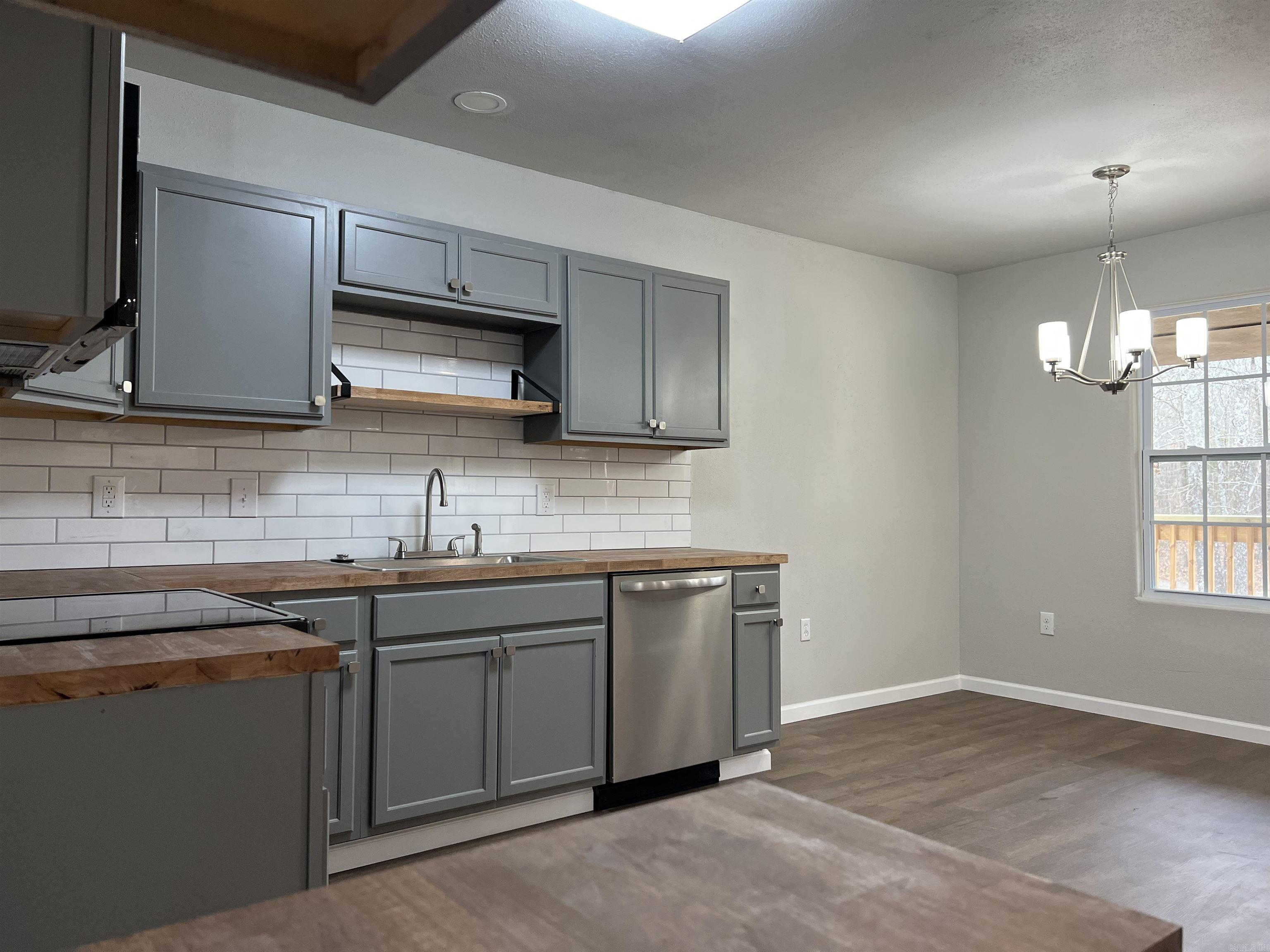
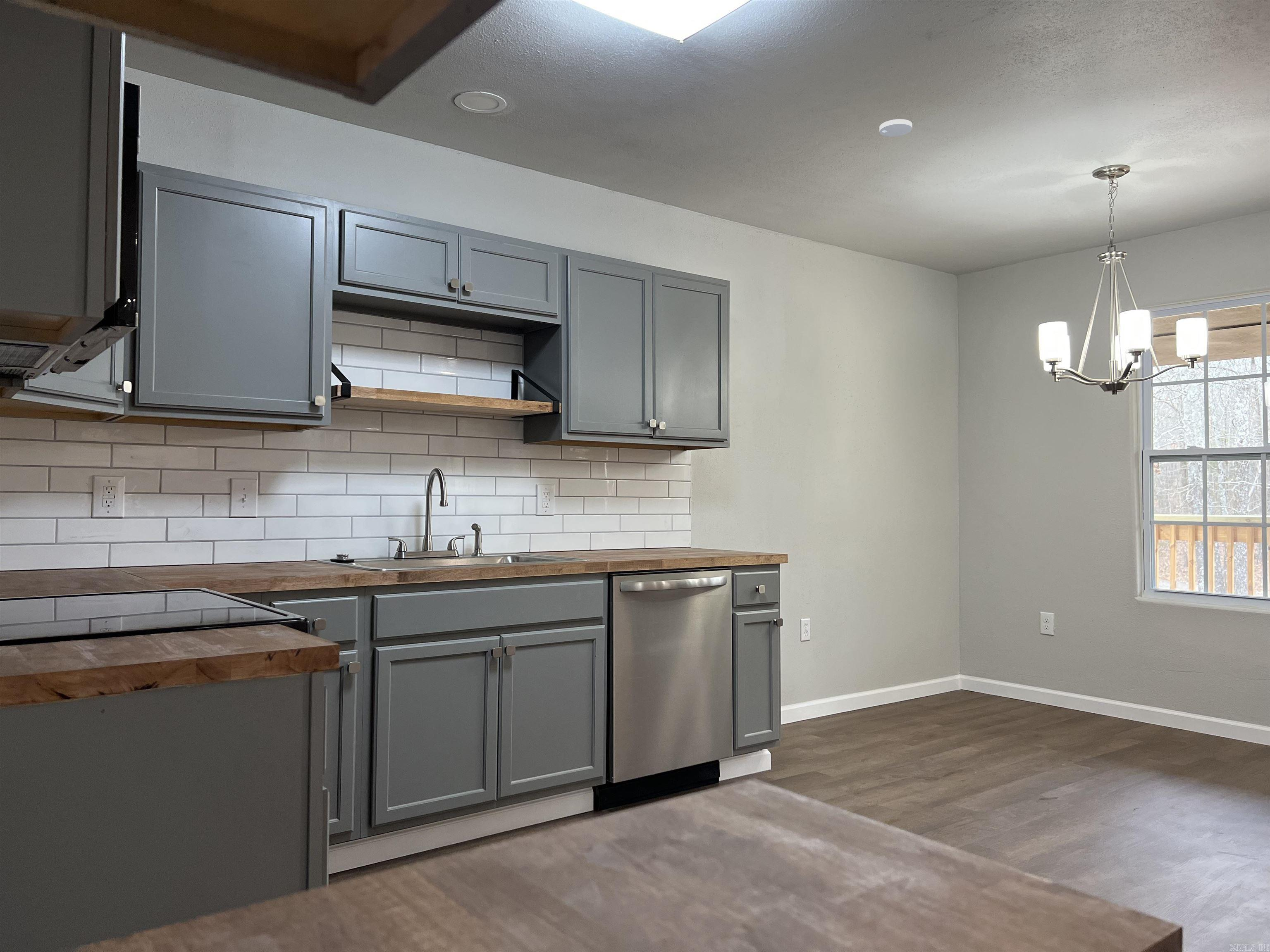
+ smoke detector (895, 128)
